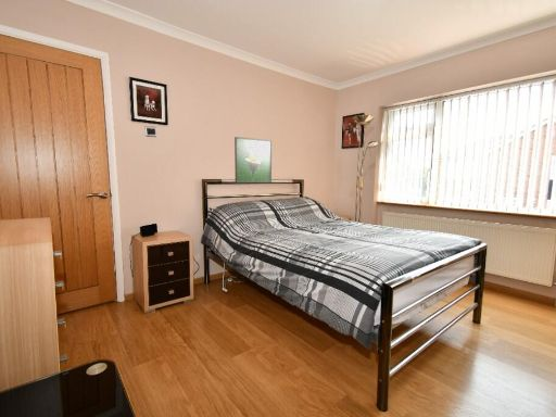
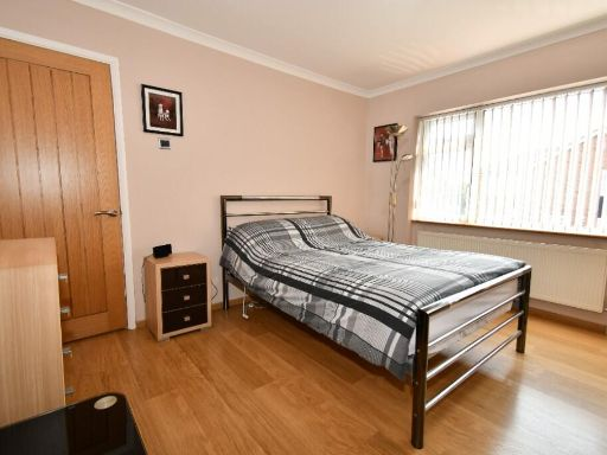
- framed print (254, 161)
